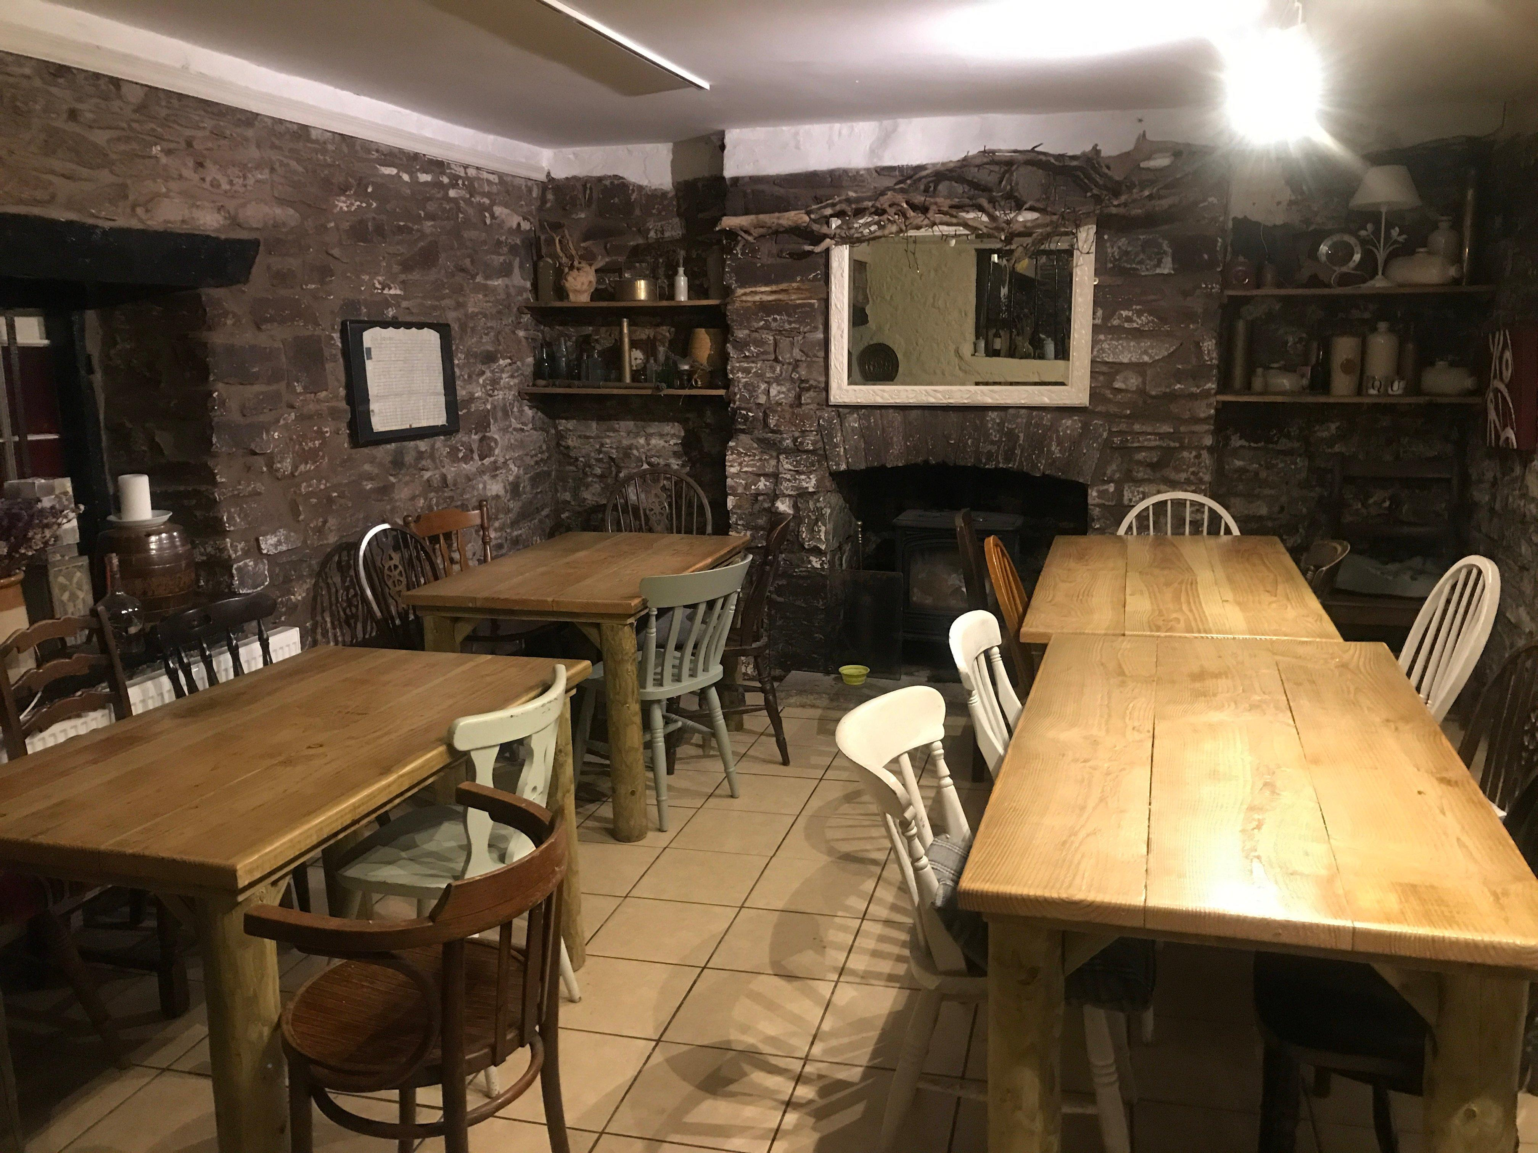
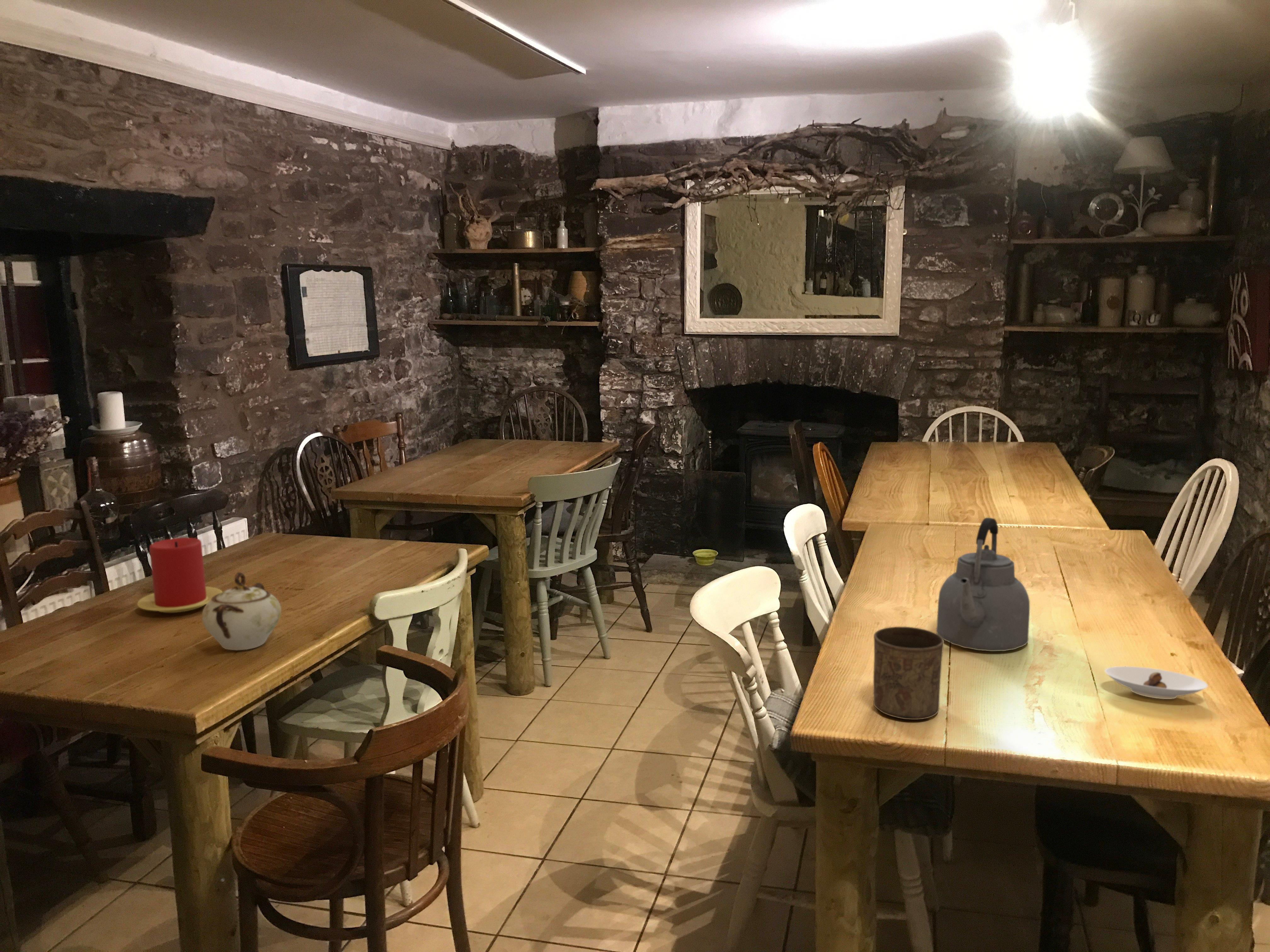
+ saucer (1154, 684)
+ sugar bowl (242, 609)
+ kettle (979, 584)
+ cup (907, 672)
+ candle (178, 574)
